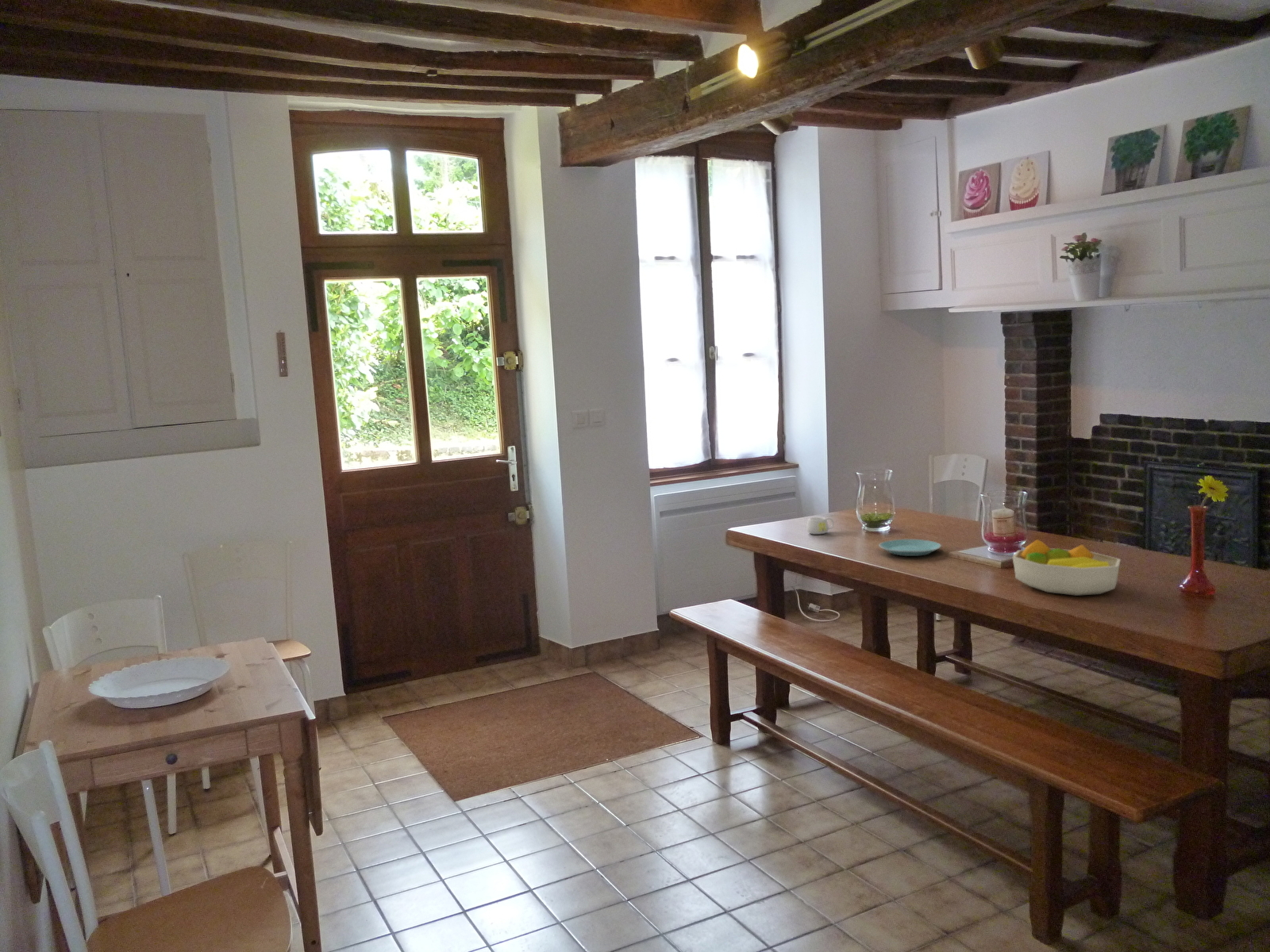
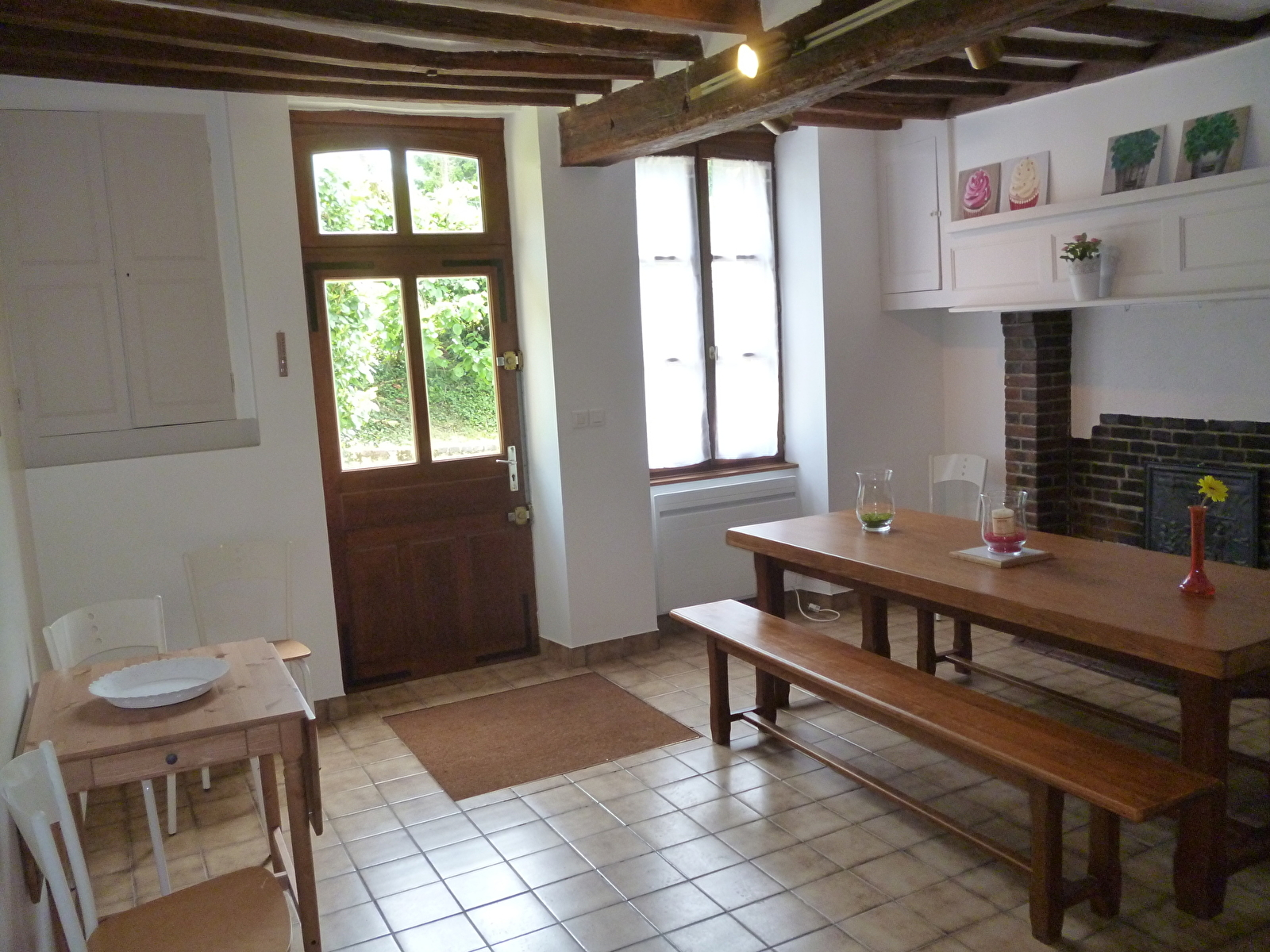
- mug (821, 525)
- fruit bowl (1065, 566)
- plate (910, 548)
